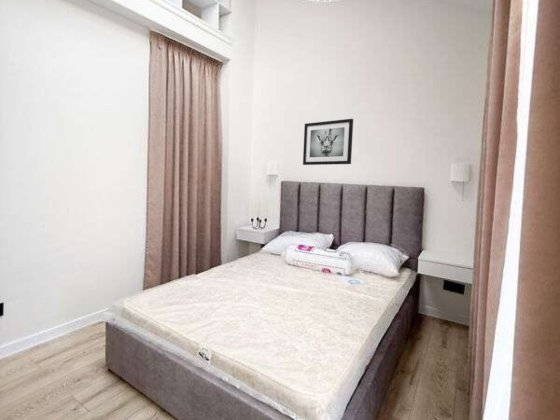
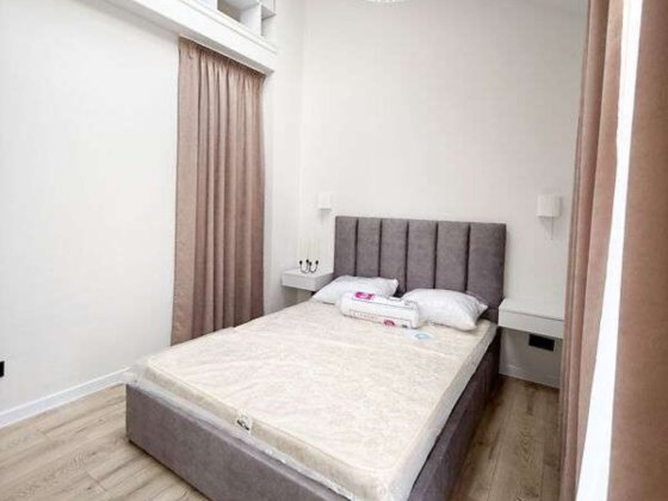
- wall art (326, 143)
